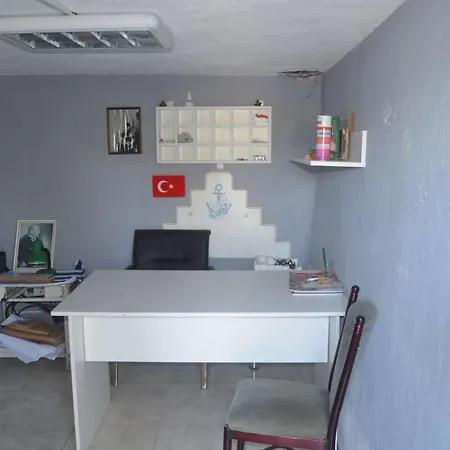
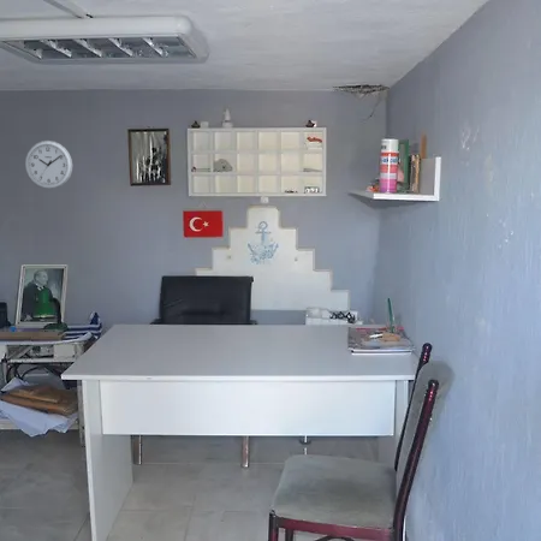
+ wall clock (48, 165)
